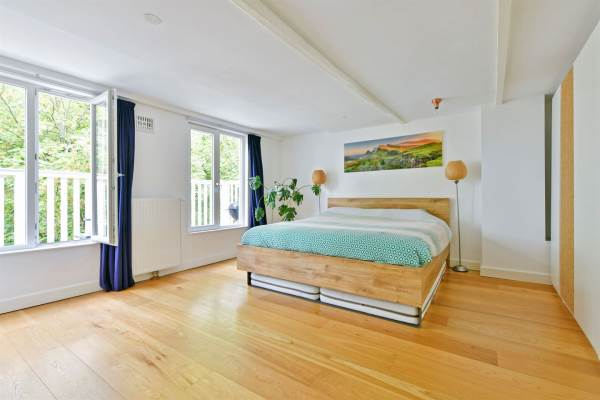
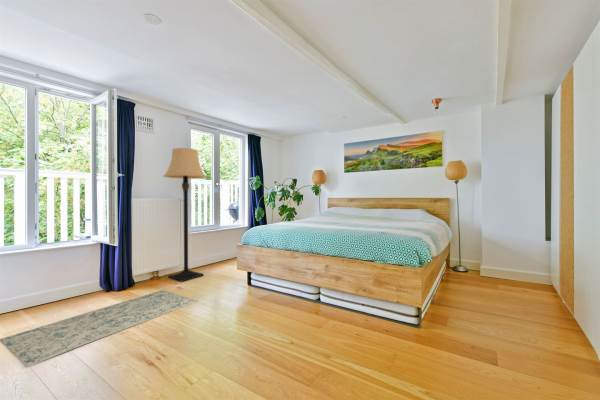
+ lamp (185, 213)
+ rug (114, 316)
